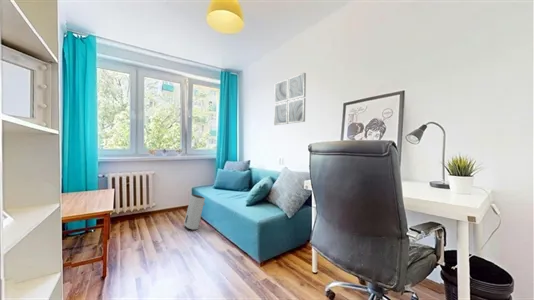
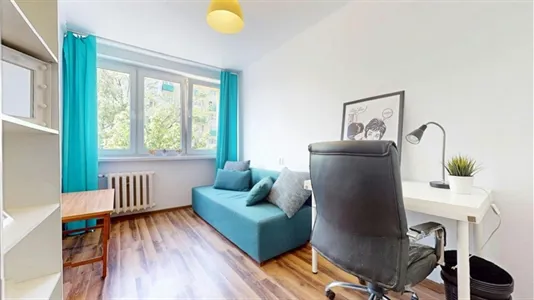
- air purifier (194, 211)
- wall art (288, 100)
